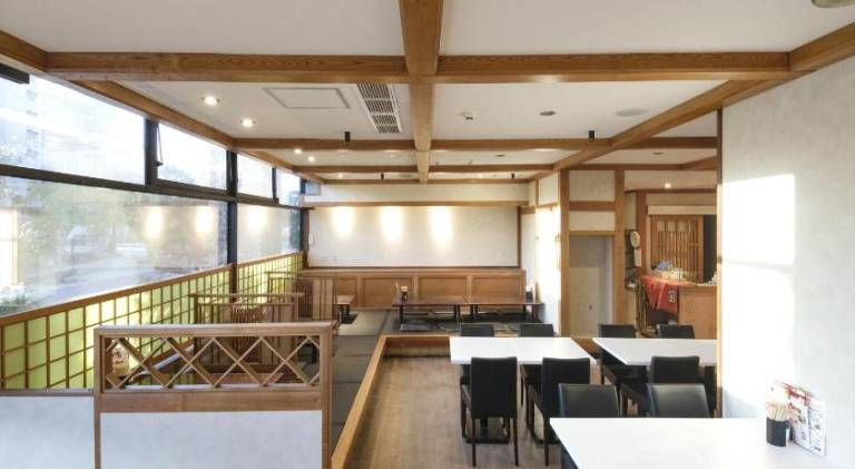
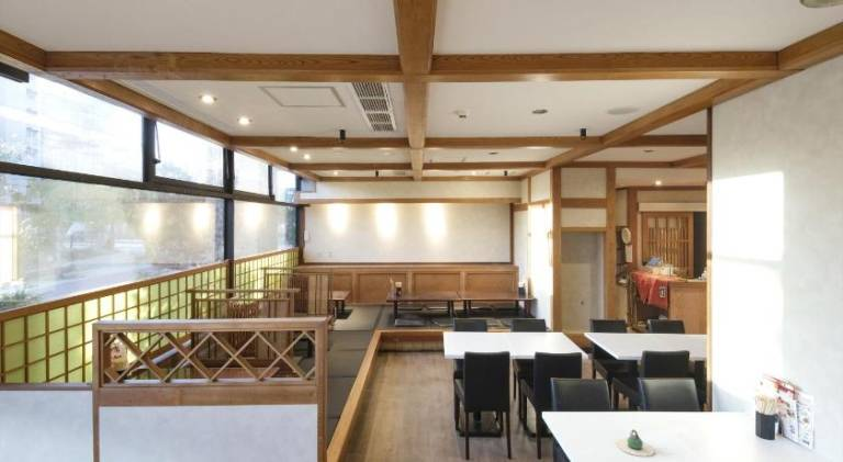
+ teapot (634, 438)
